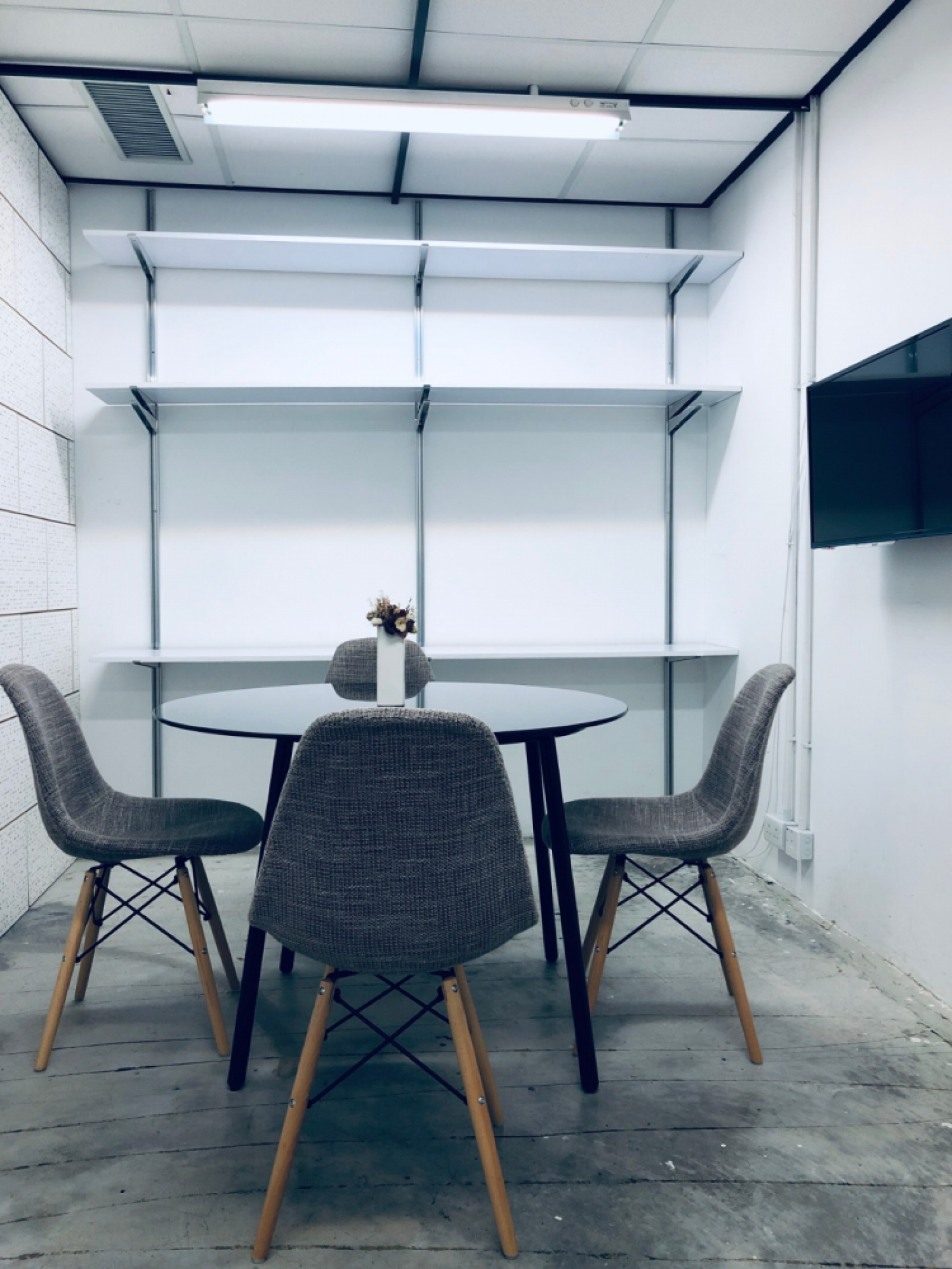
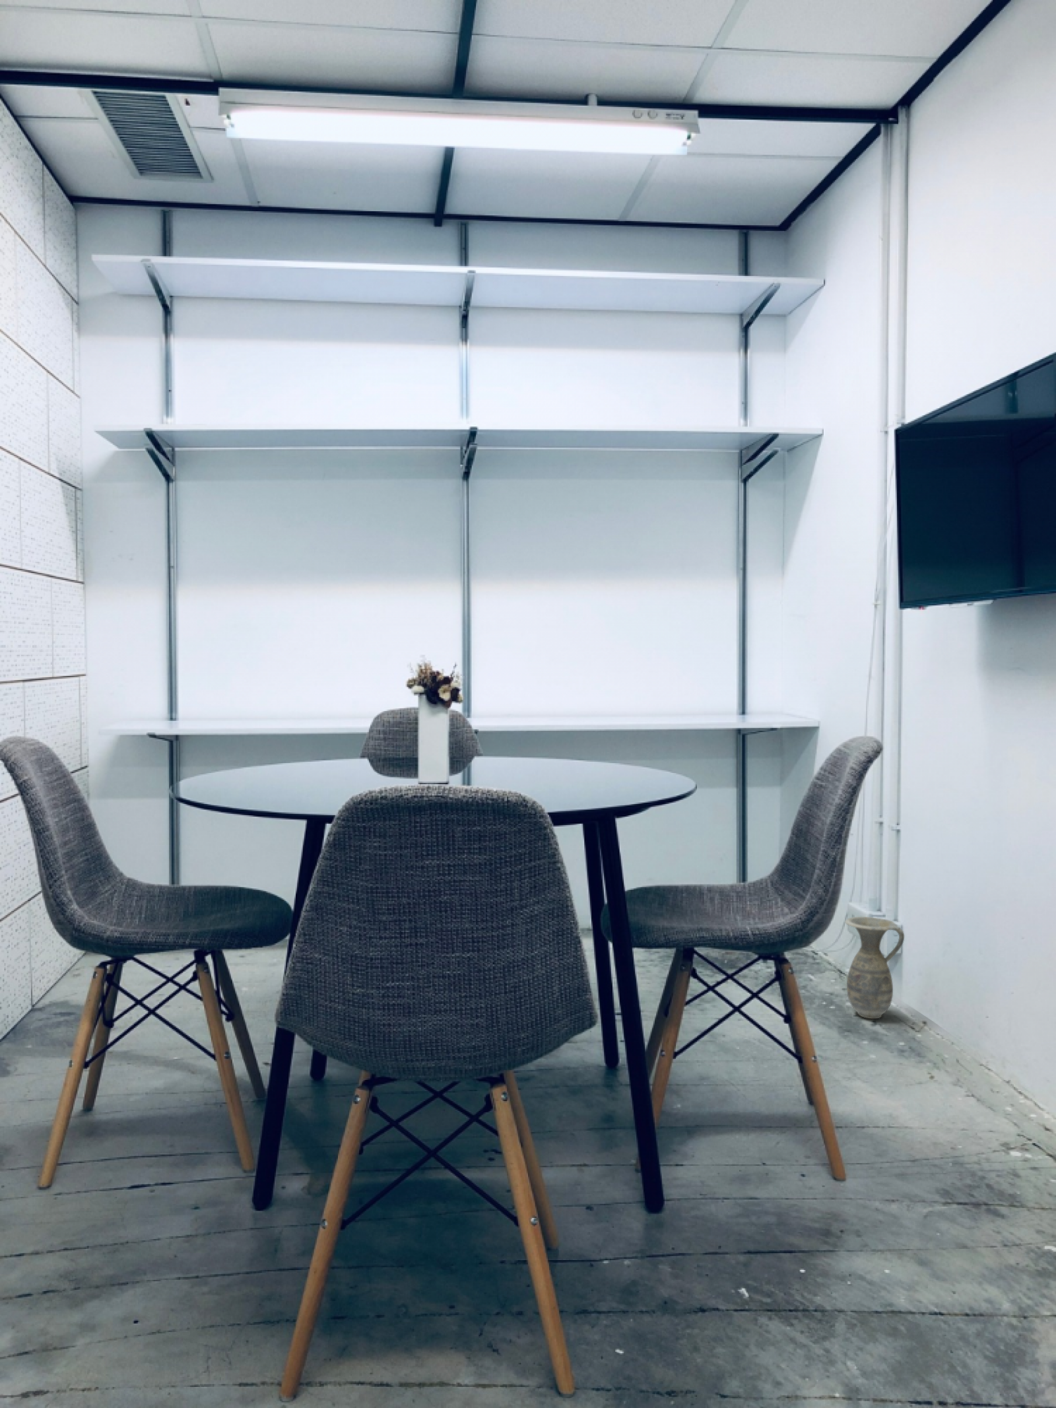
+ ceramic jug (871, 968)
